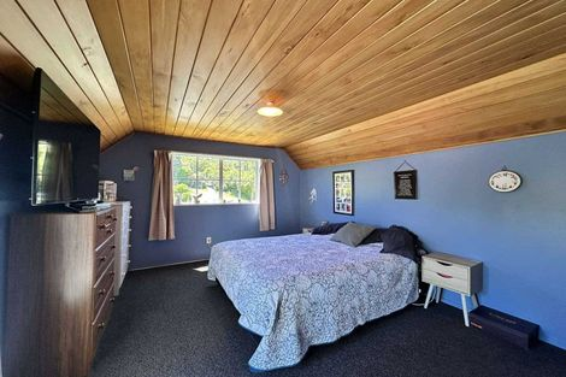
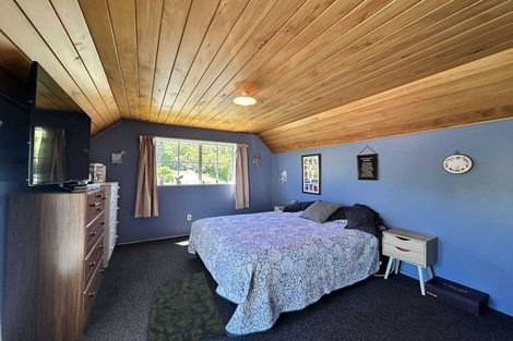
+ rug (182, 301)
